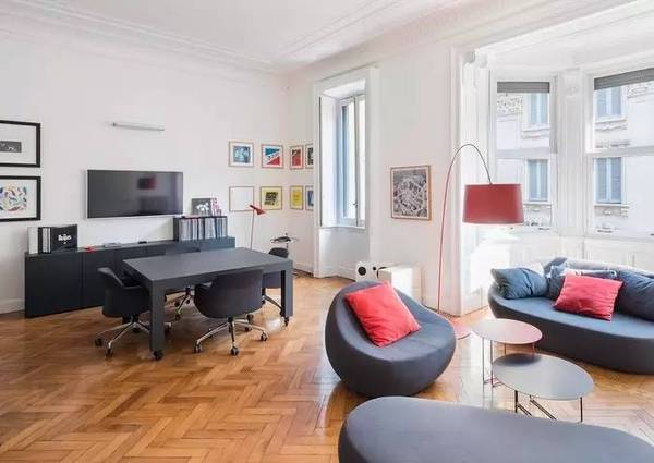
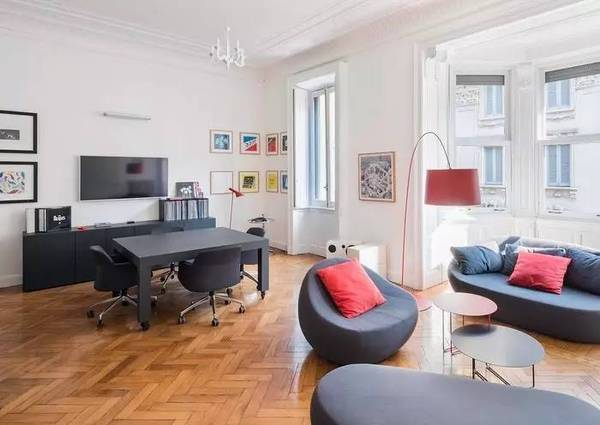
+ chandelier (227, 50)
